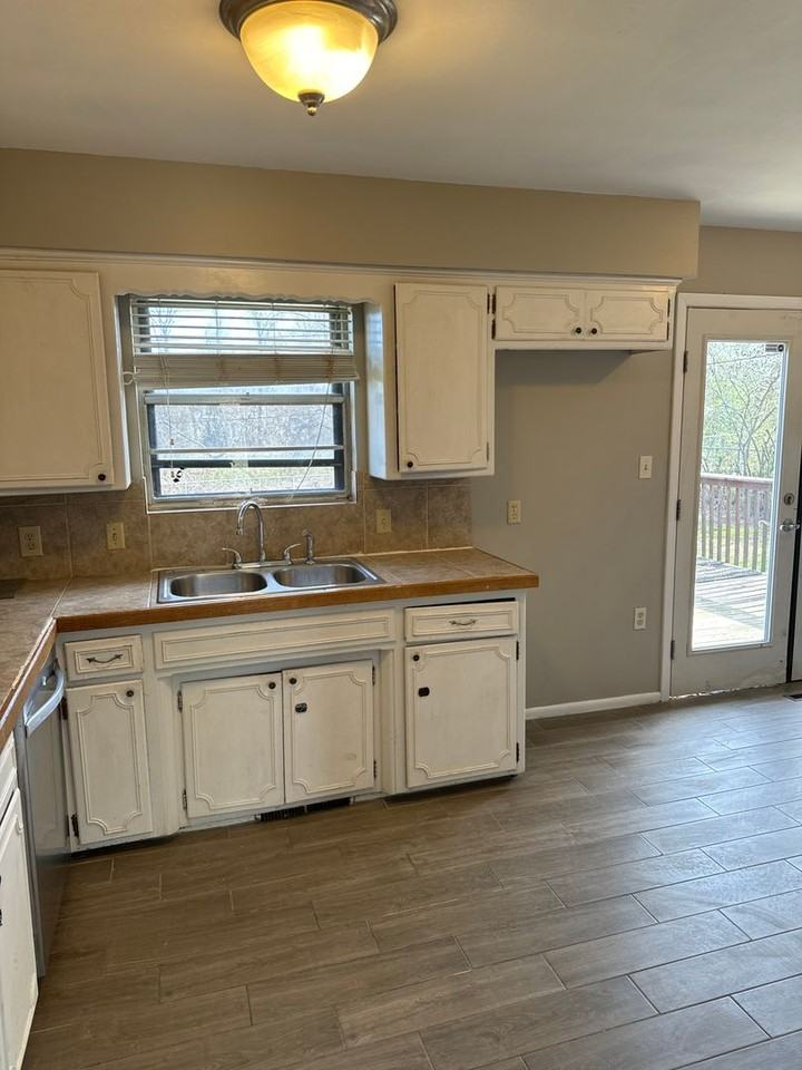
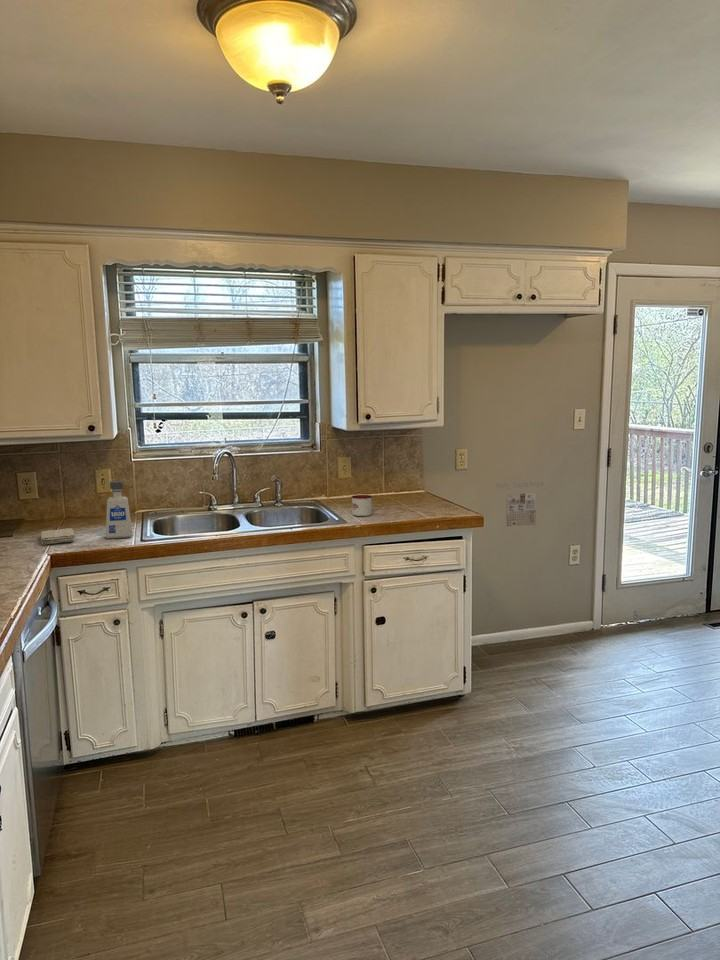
+ soap dispenser (117, 509)
+ mug (360, 505)
+ calendar (520, 503)
+ washcloth (57, 535)
